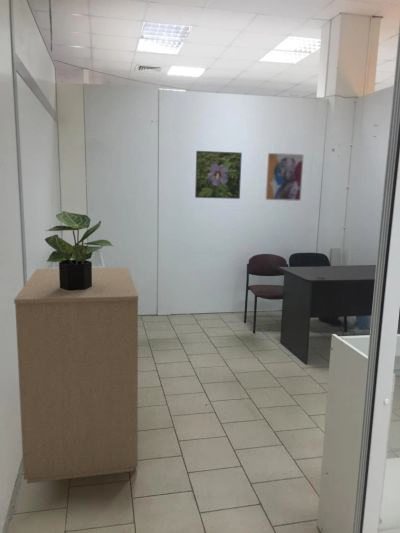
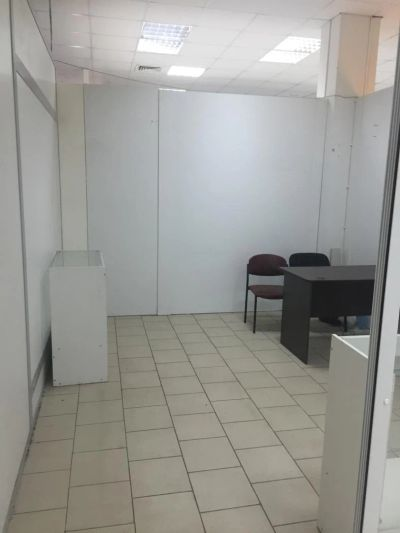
- wall art (284, 177)
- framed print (218, 175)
- potted plant (79, 249)
- filing cabinet (83, 361)
